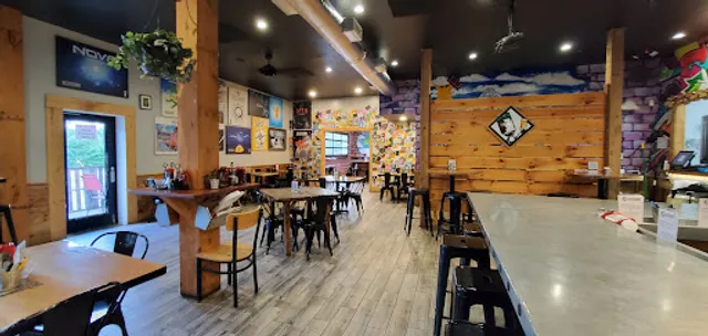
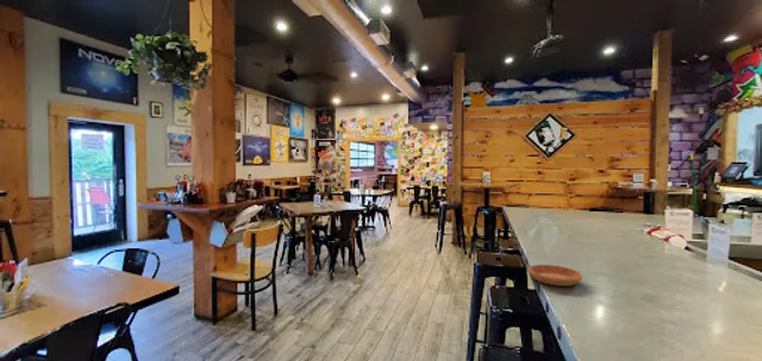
+ saucer (554, 274)
